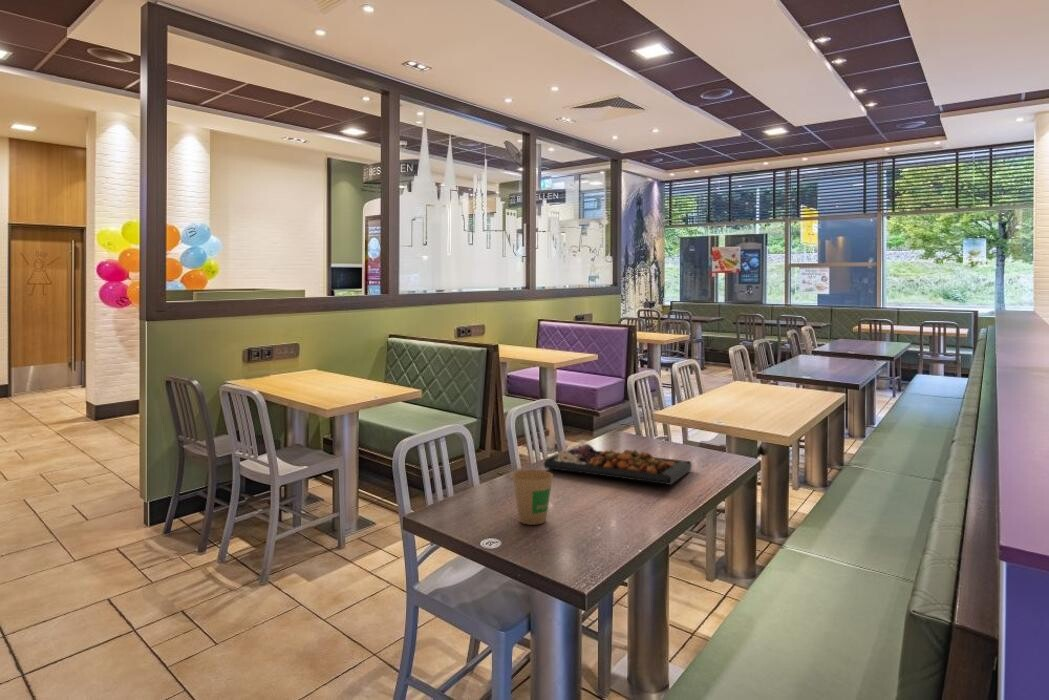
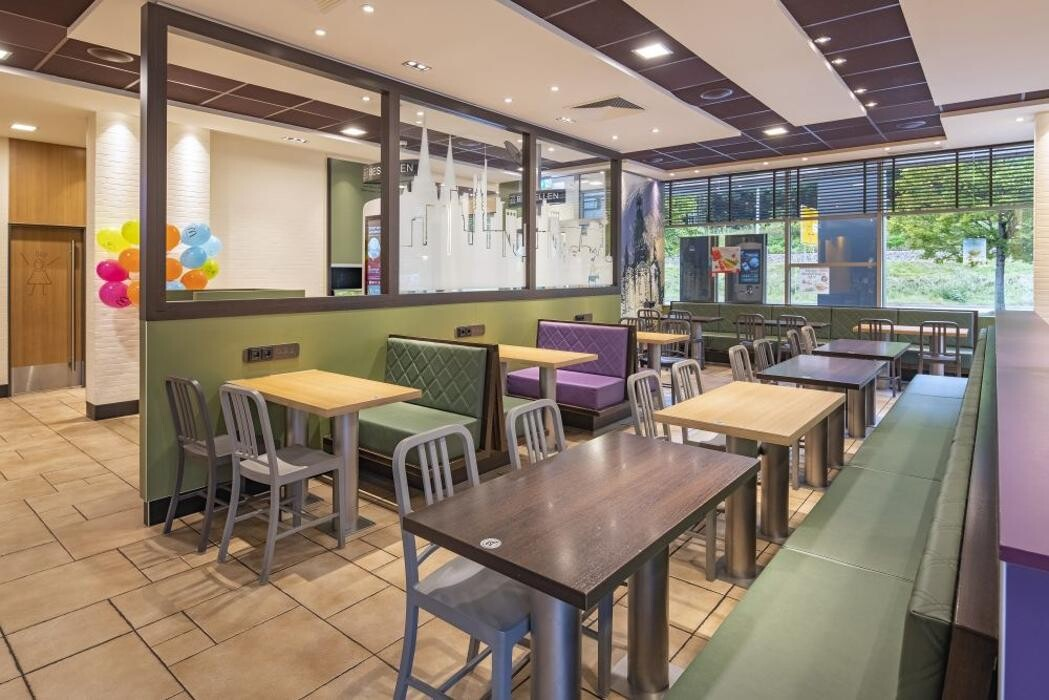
- paper cup (532, 497)
- food tray (617, 459)
